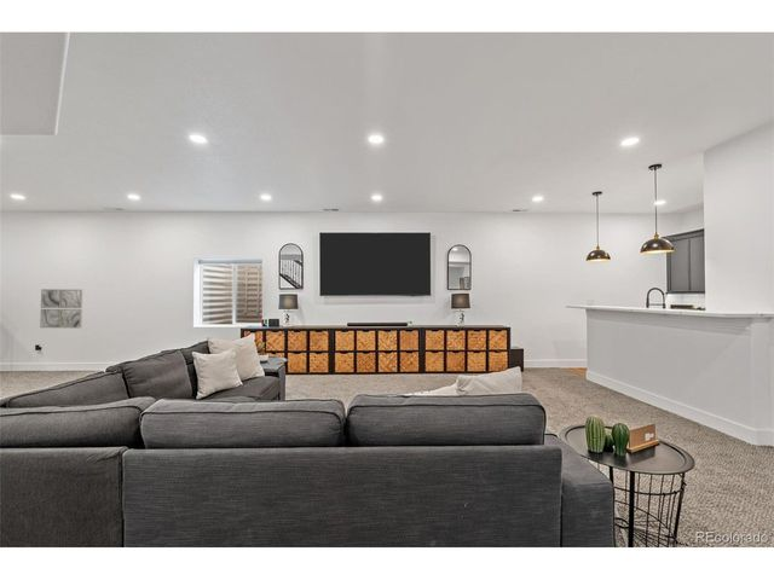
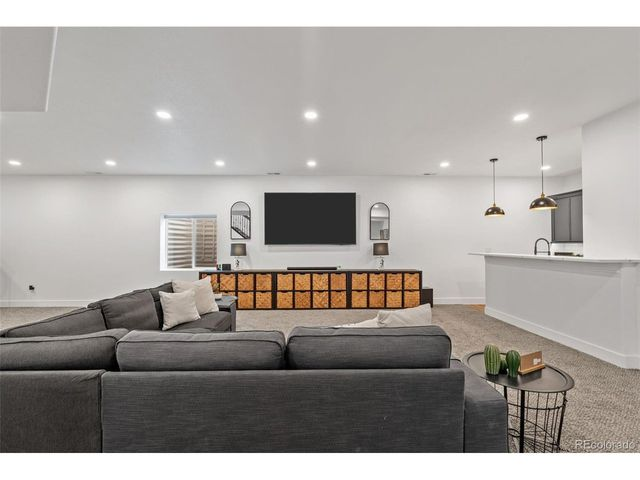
- wall art (60, 307)
